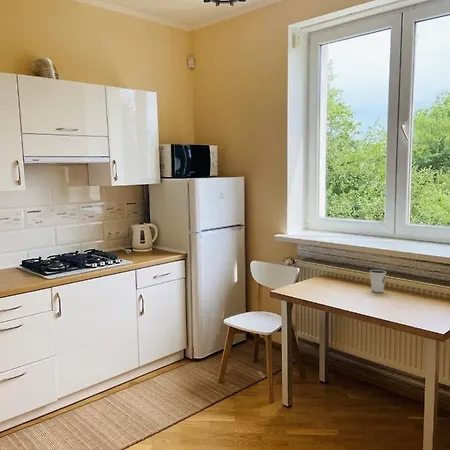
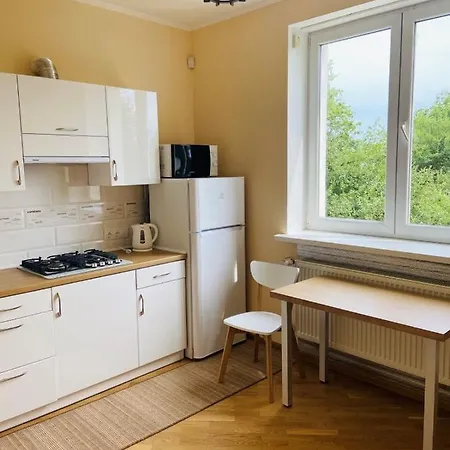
- dixie cup (377, 281)
